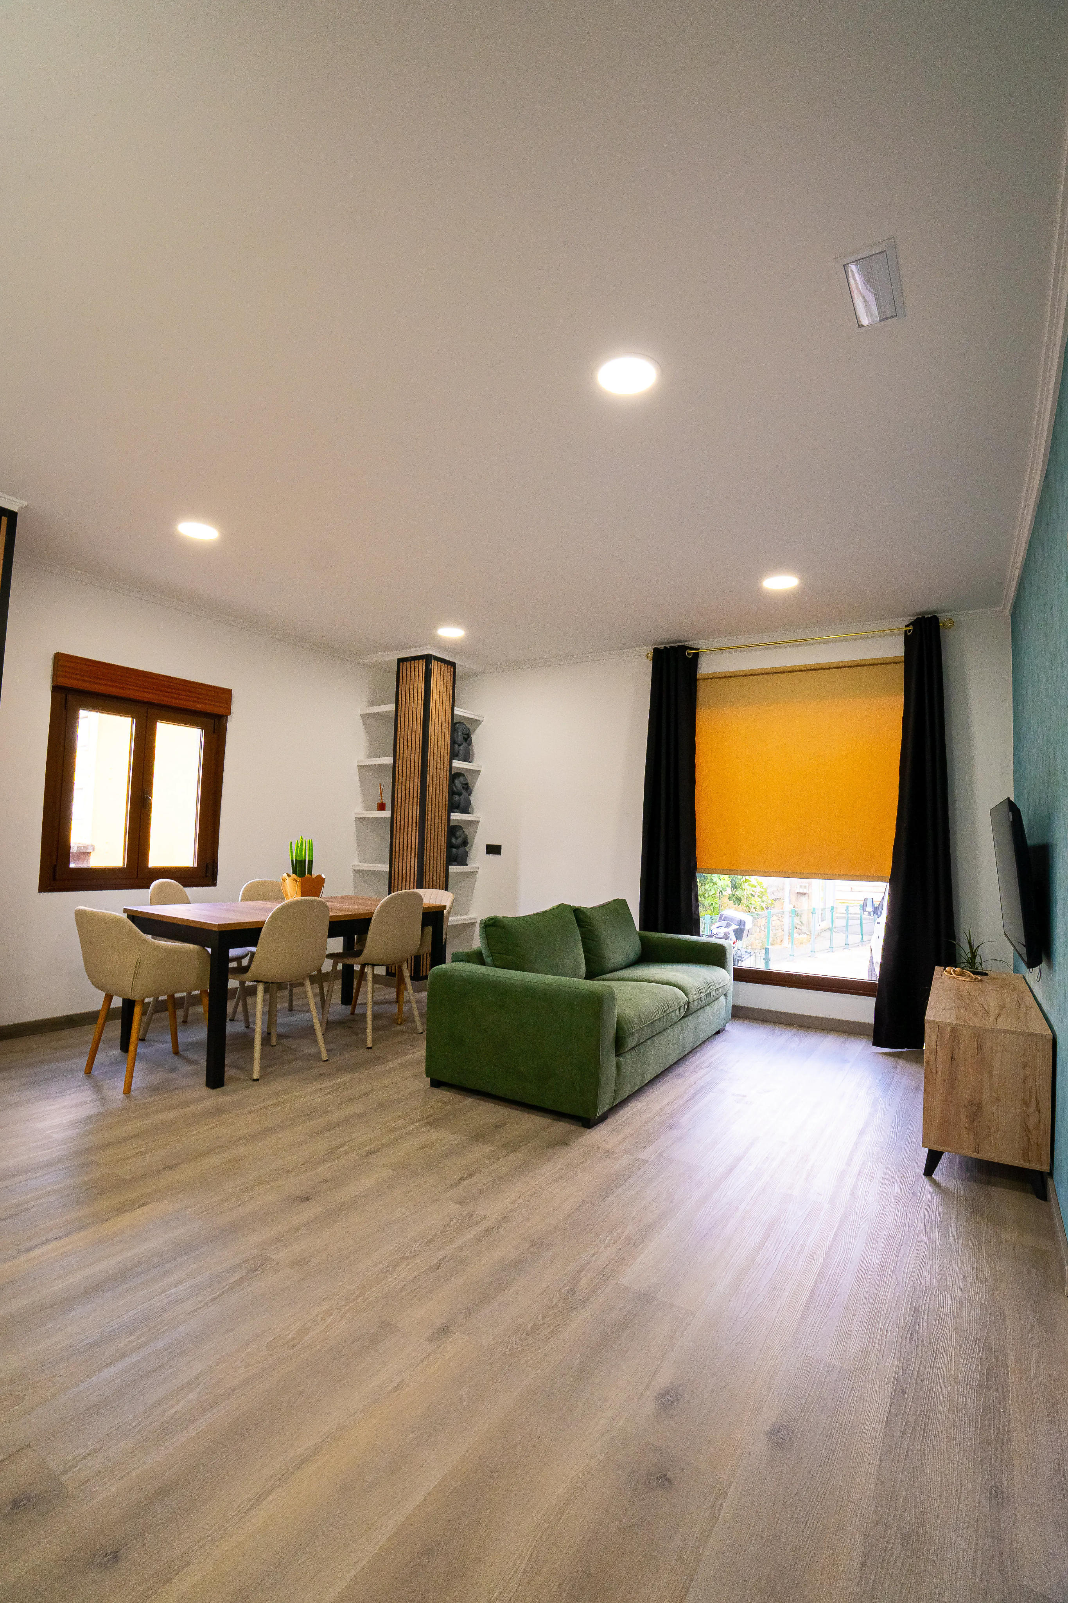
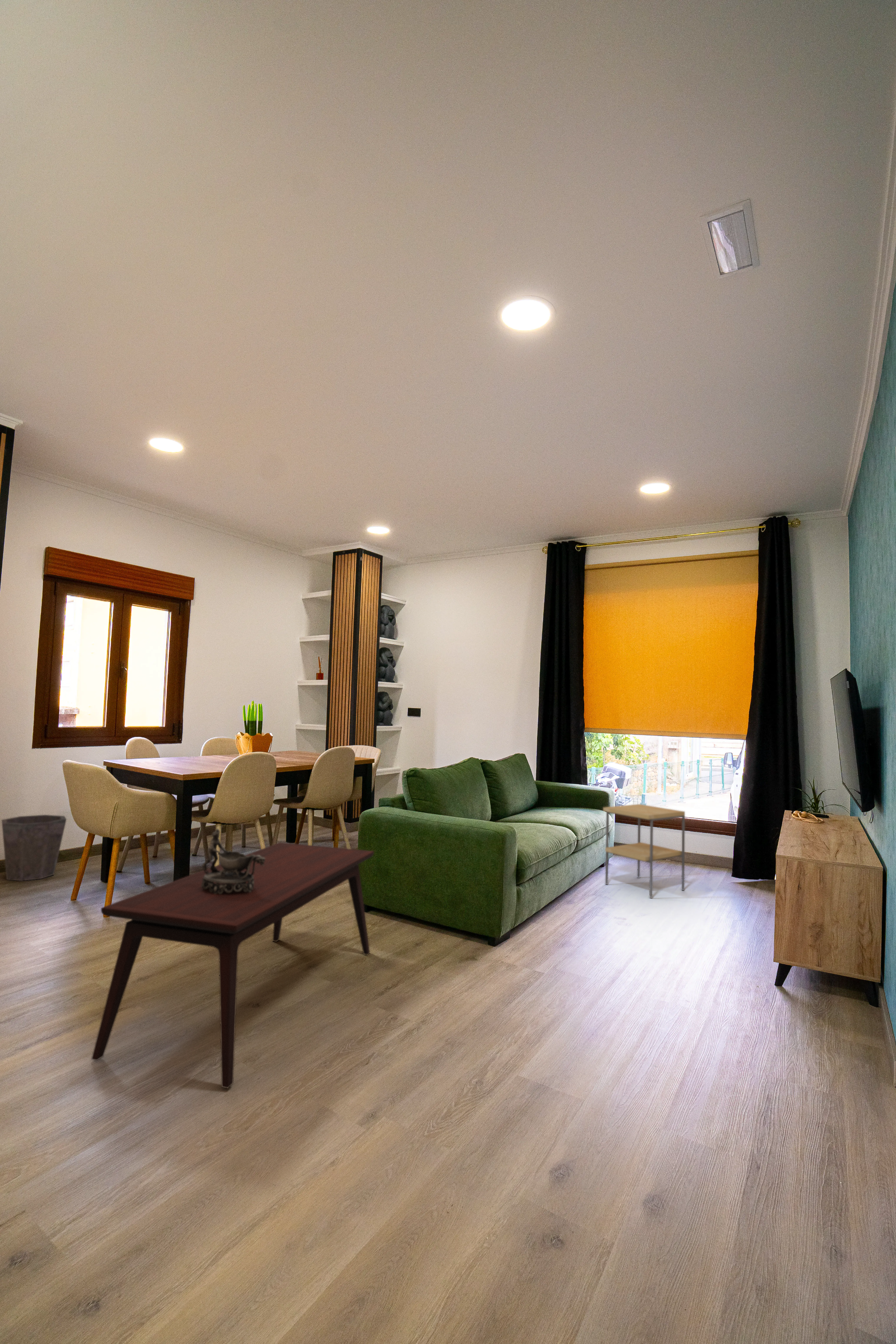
+ decorative bowl (235, 859)
+ waste bin (32, 847)
+ coffee table (259, 932)
+ side table (643, 848)
